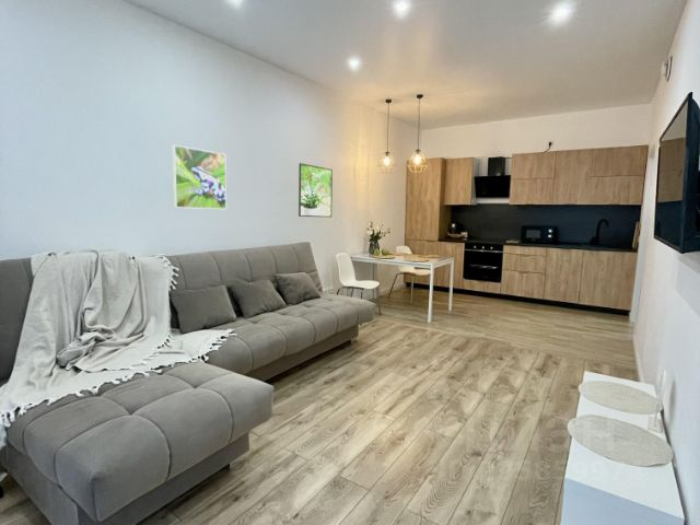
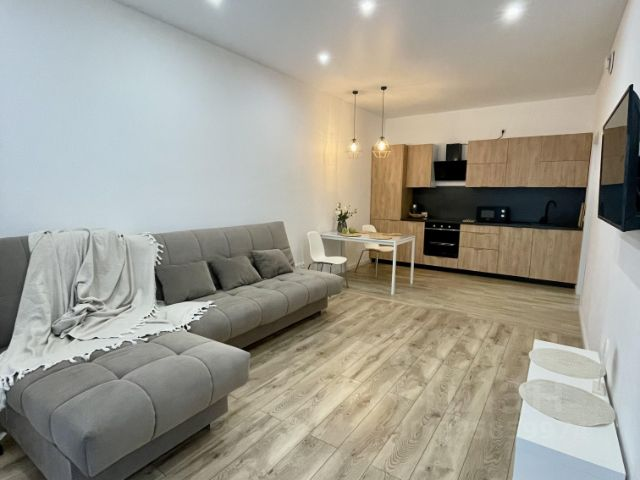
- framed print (200, 179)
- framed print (316, 191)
